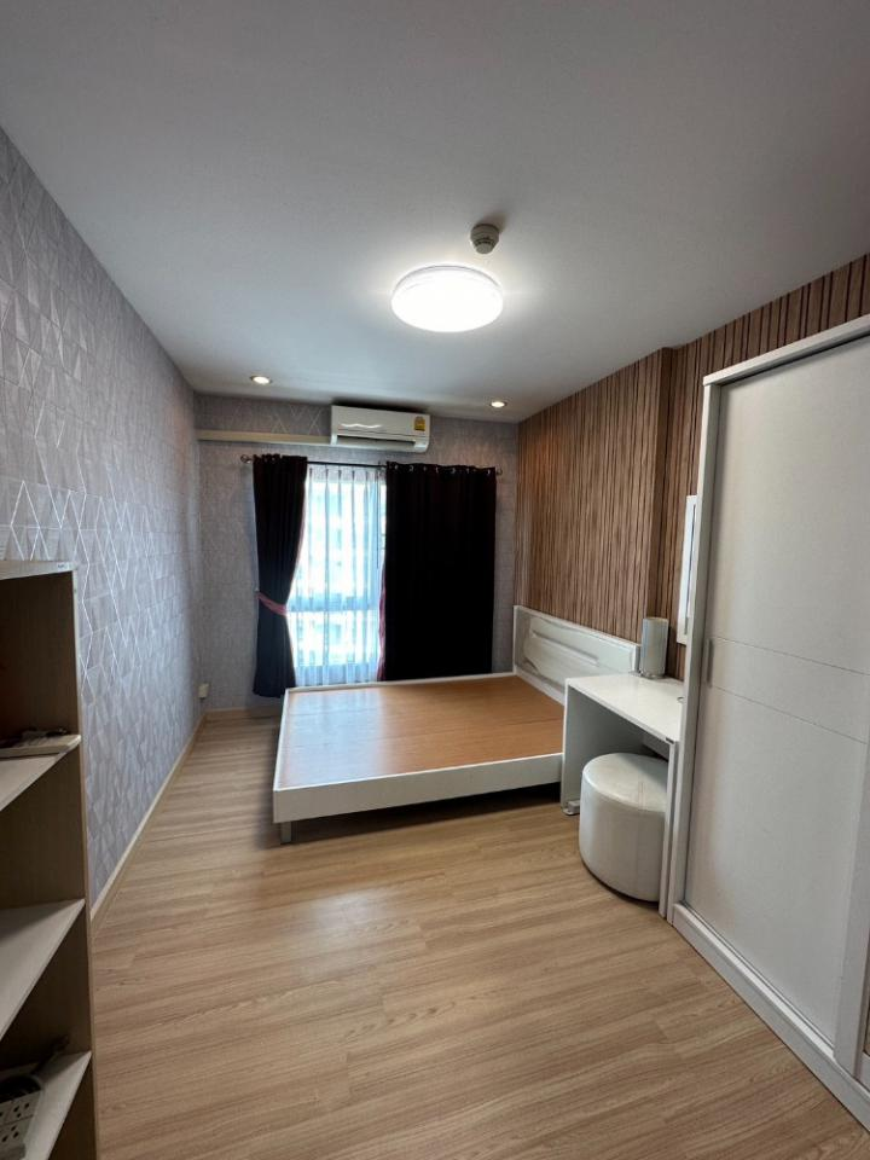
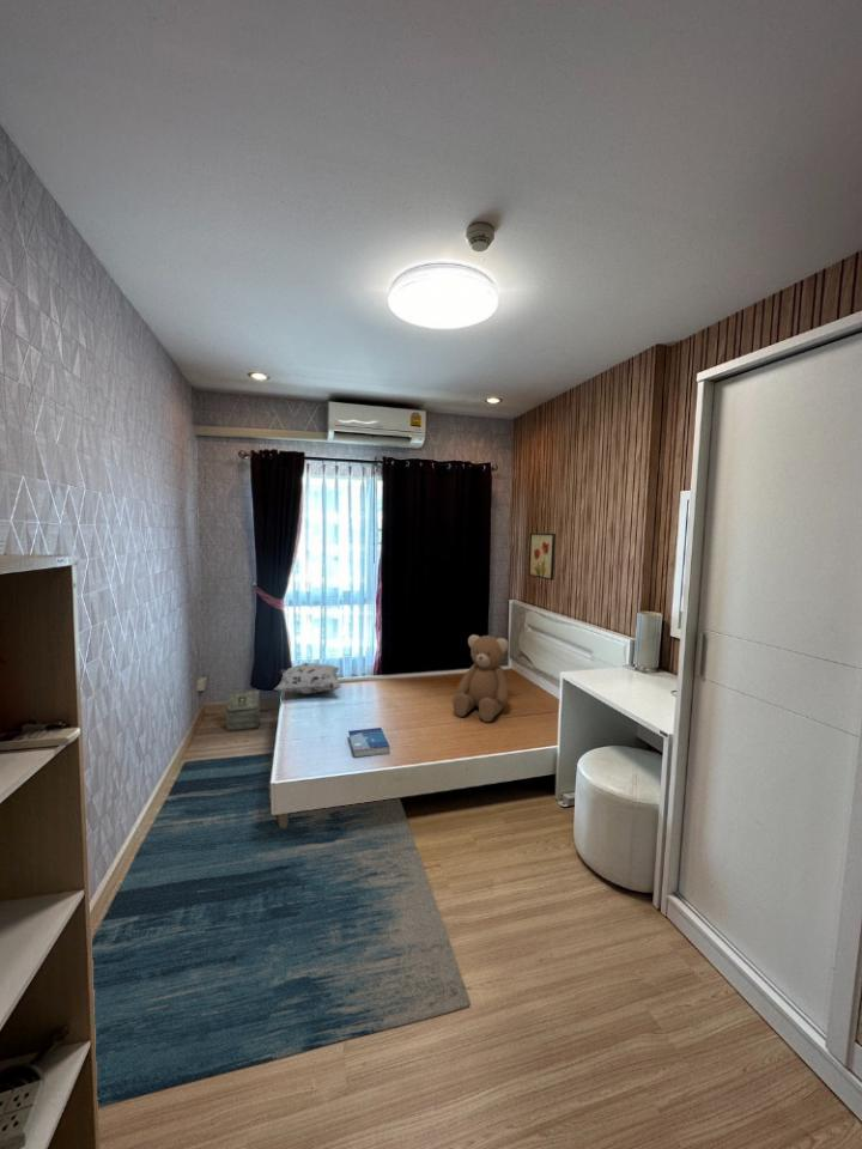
+ teddy bear (482, 674)
+ decorative pillow (309, 677)
+ bag (243, 709)
+ wall art (541, 555)
+ rug (279, 843)
+ book (368, 741)
